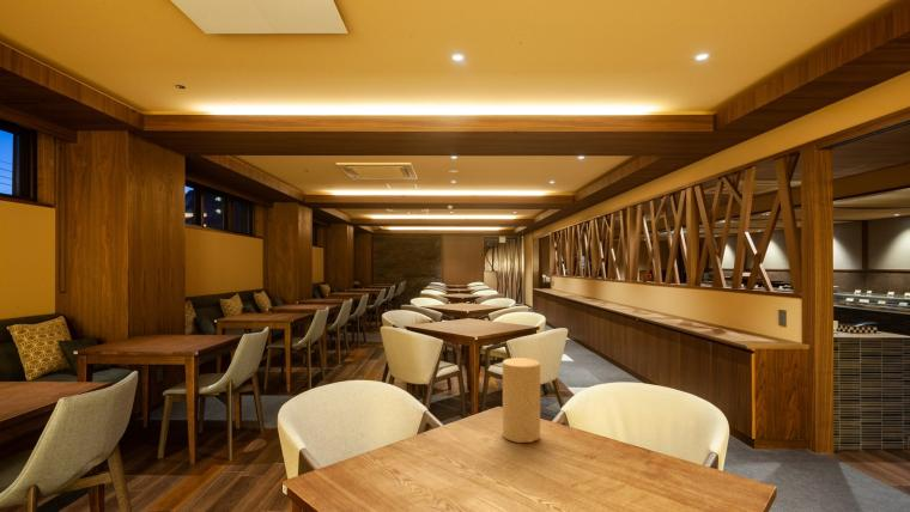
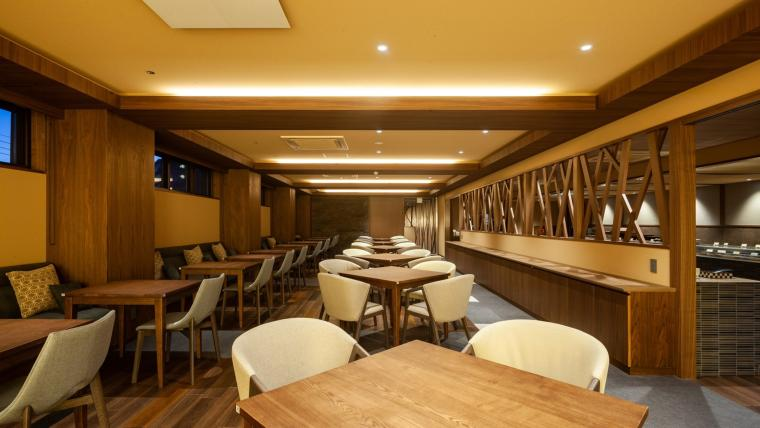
- decorative vase (521, 398)
